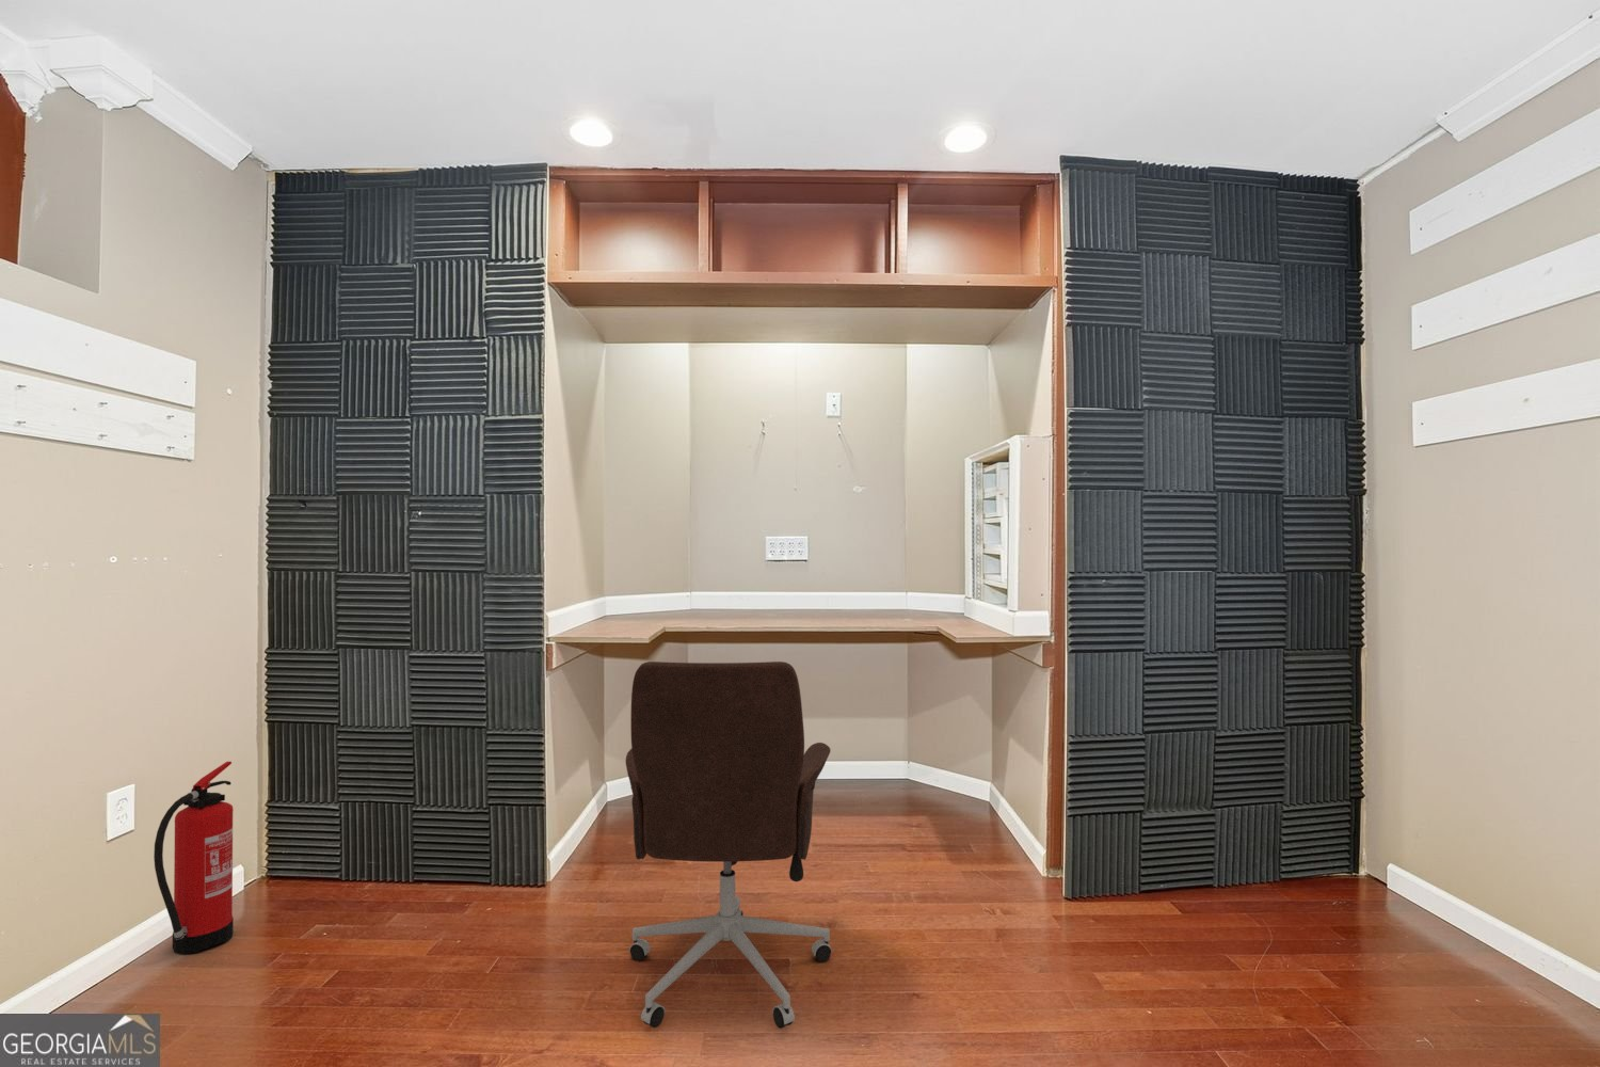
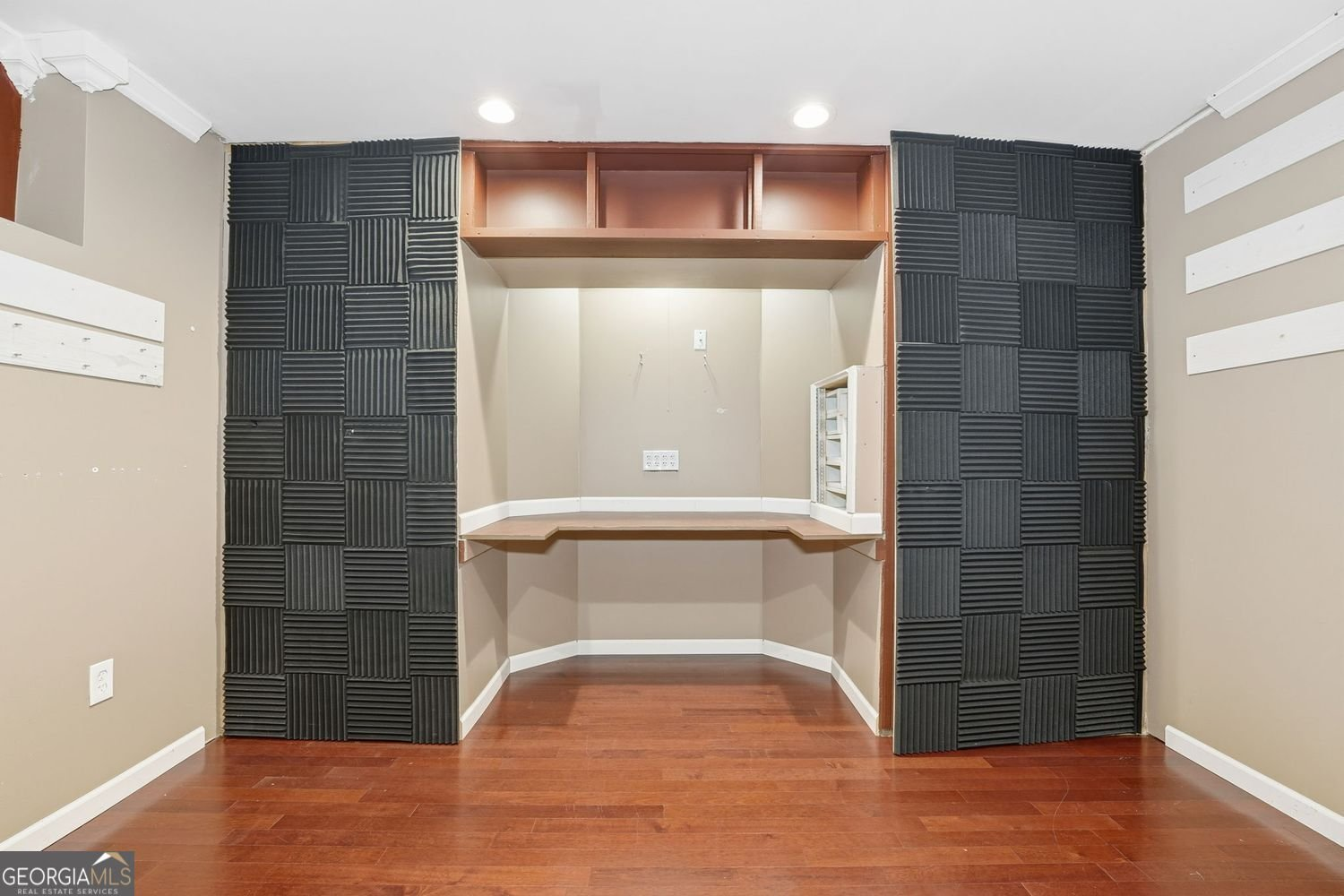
- fire extinguisher (194, 860)
- office chair (726, 812)
